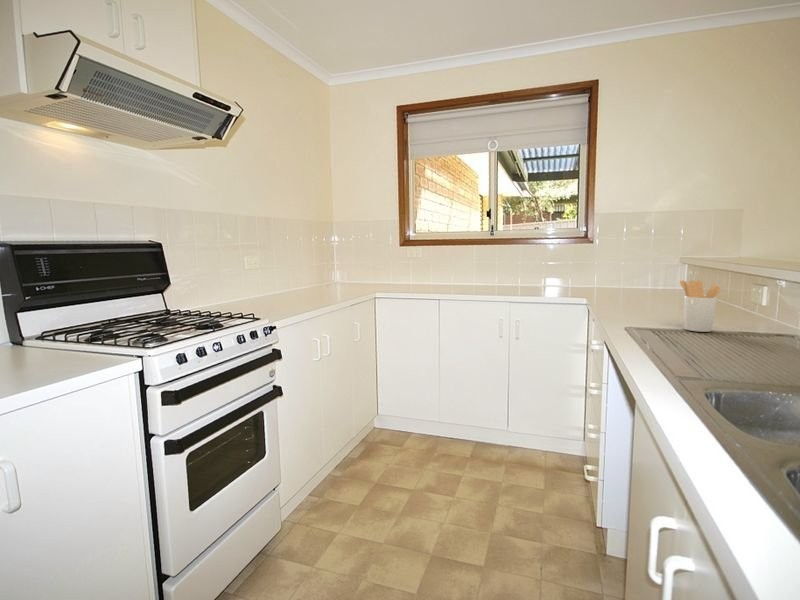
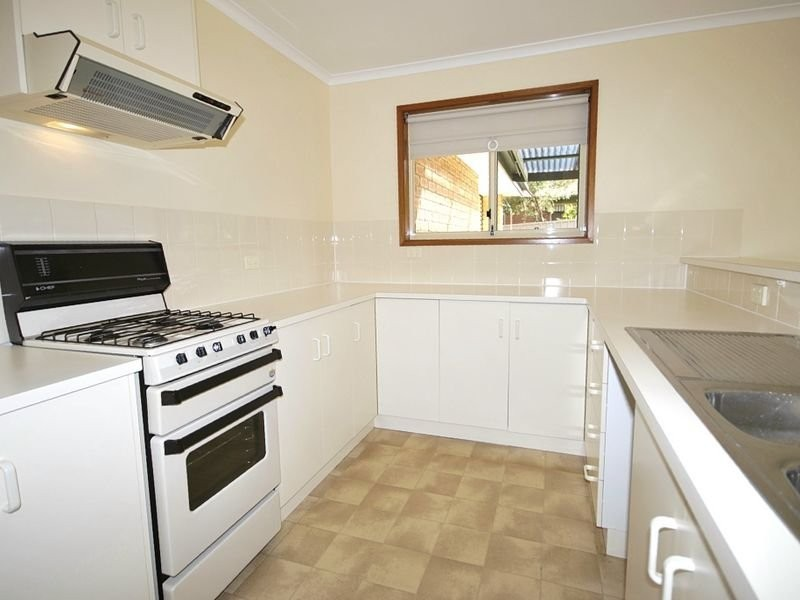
- utensil holder (696, 304)
